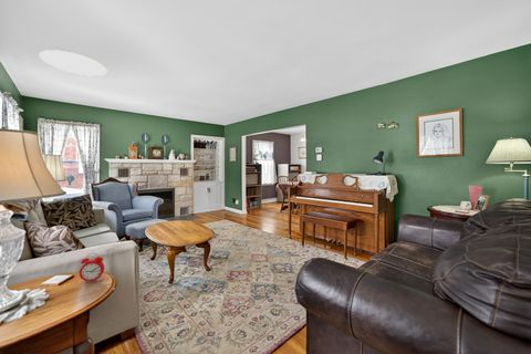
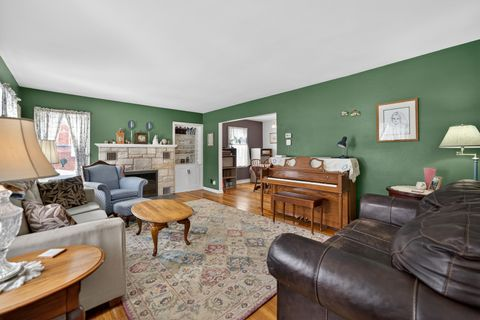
- ceiling light (75, 62)
- alarm clock (92, 267)
